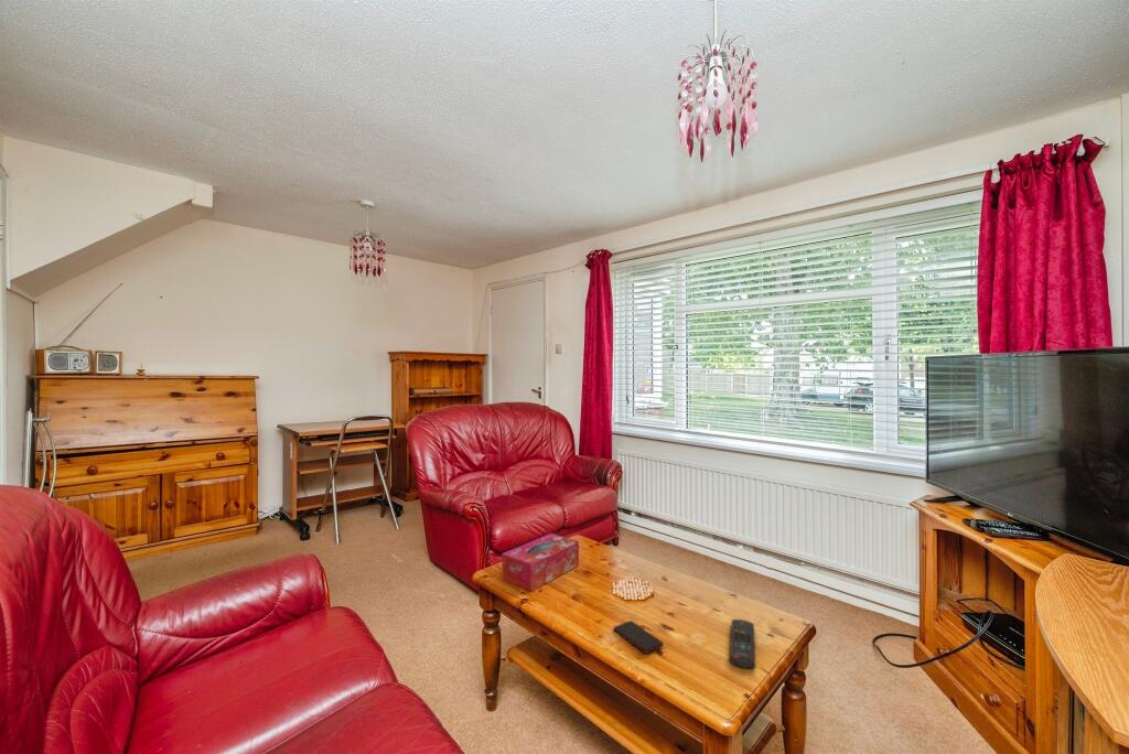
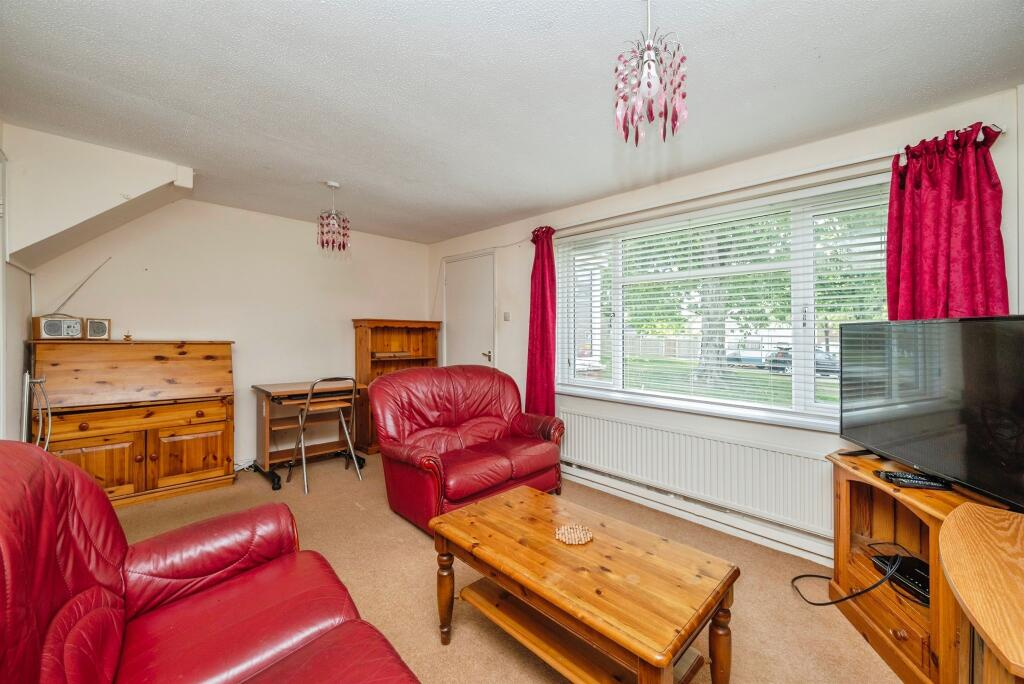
- tissue box (541, 559)
- smartphone (637, 636)
- remote control (742, 640)
